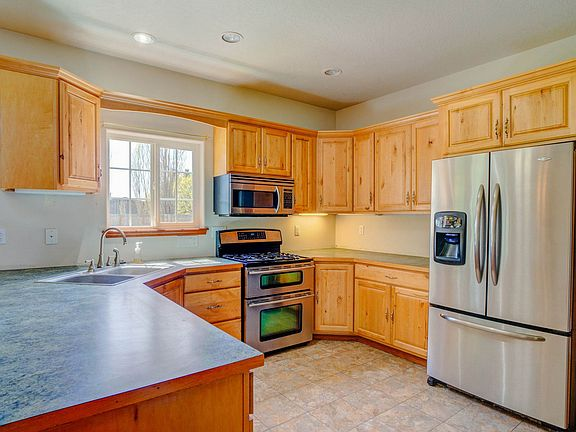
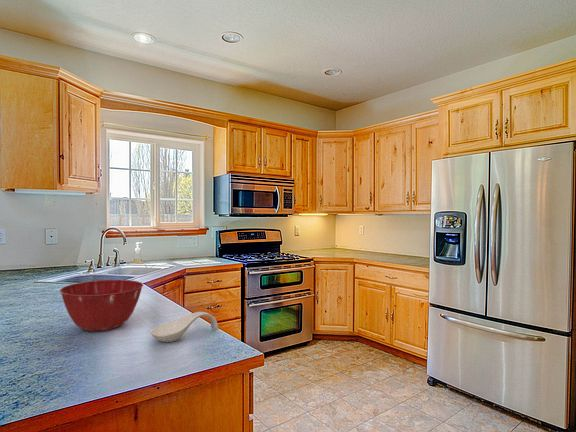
+ mixing bowl (103, 305)
+ spoon rest (185, 325)
